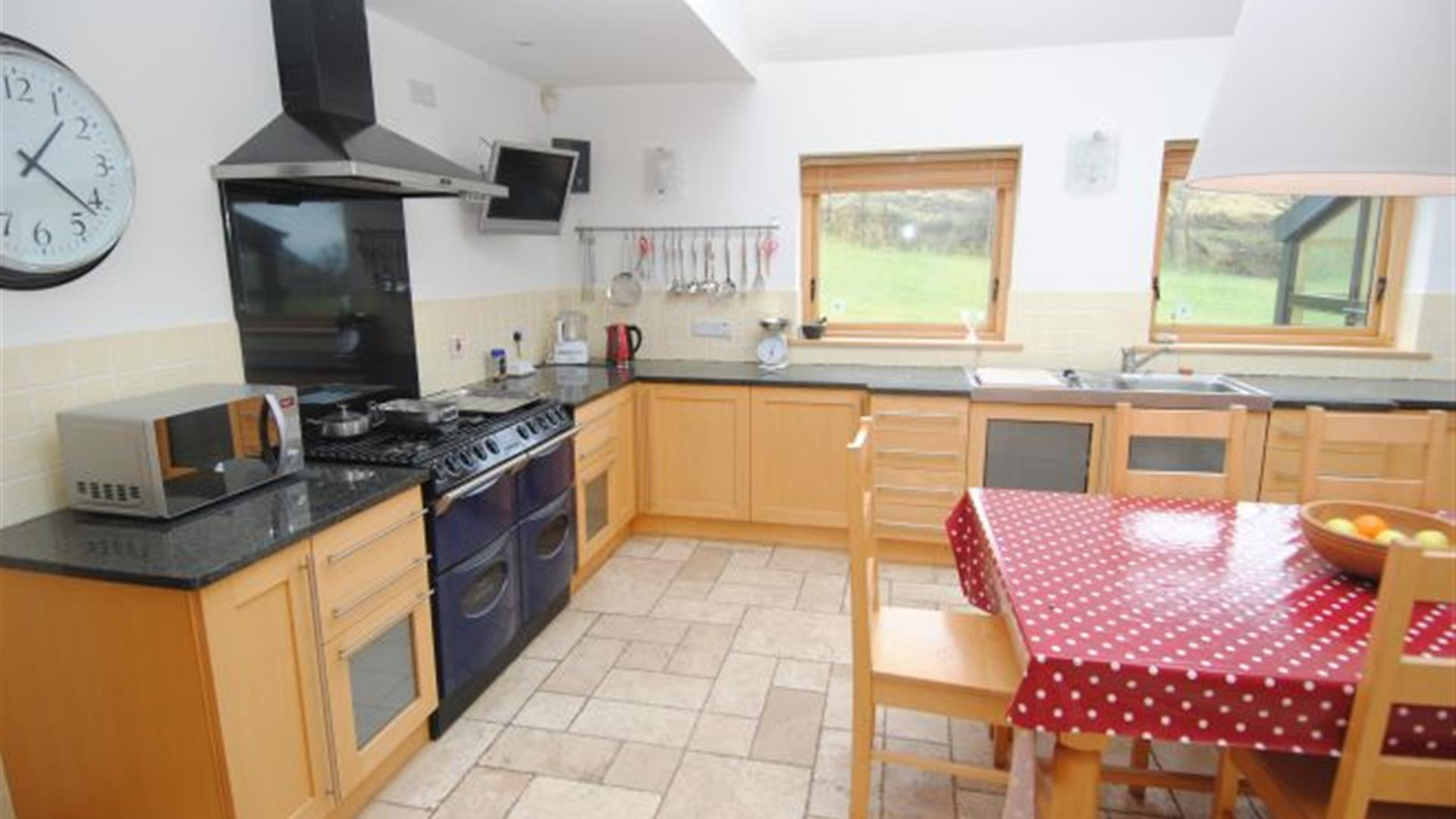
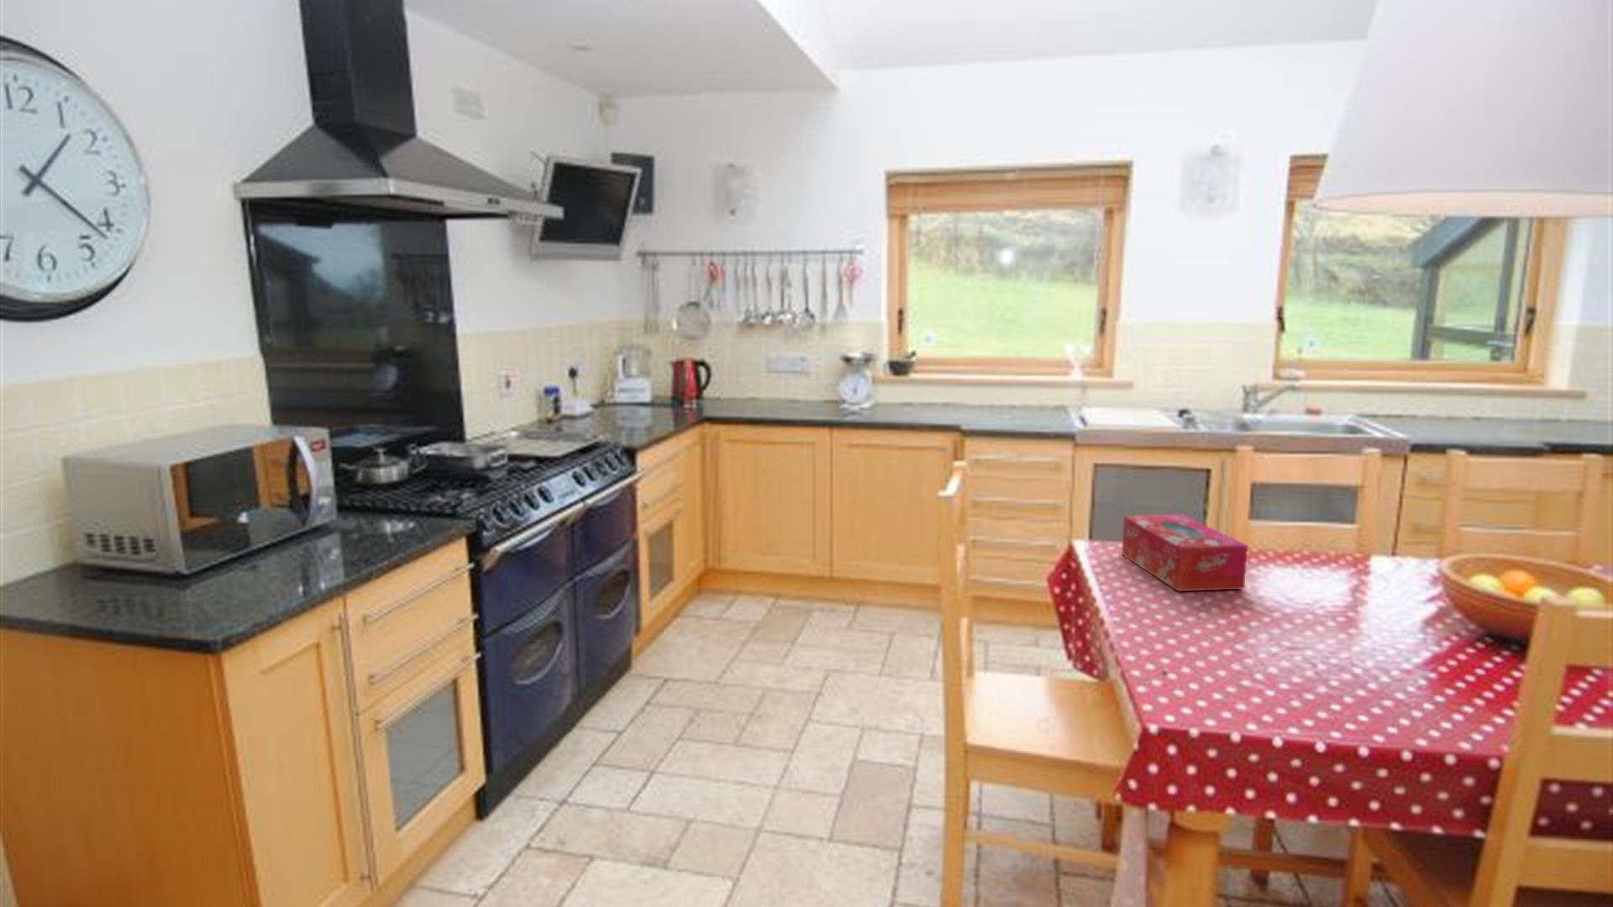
+ tissue box (1180, 550)
